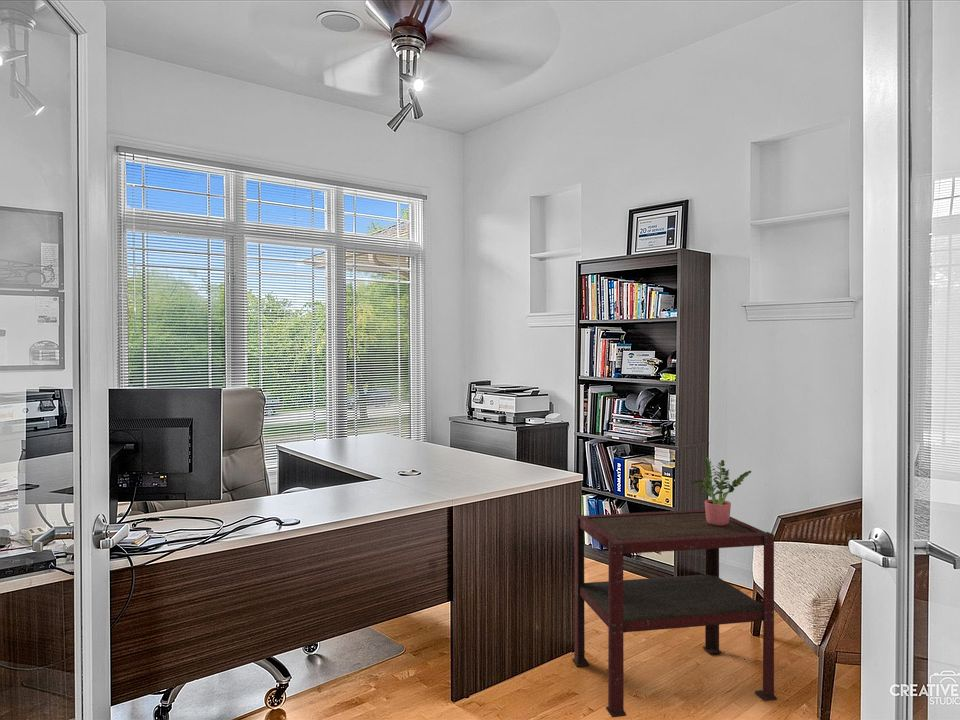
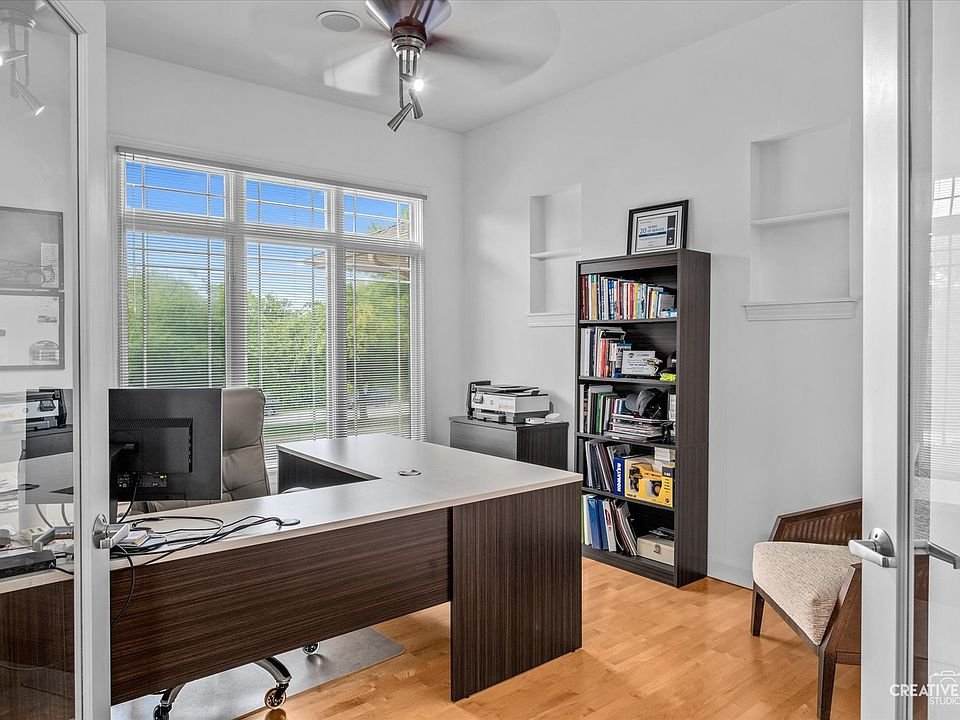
- side table (668, 601)
- potted plant (717, 486)
